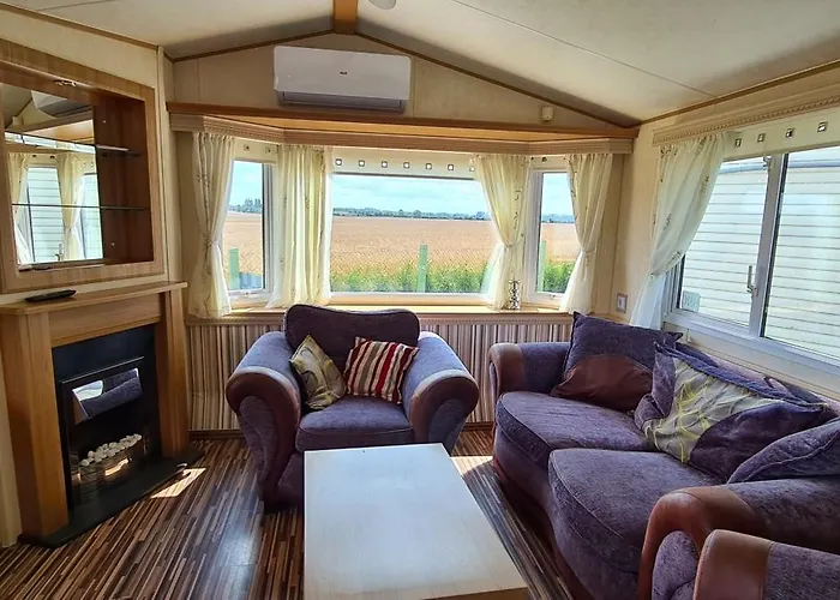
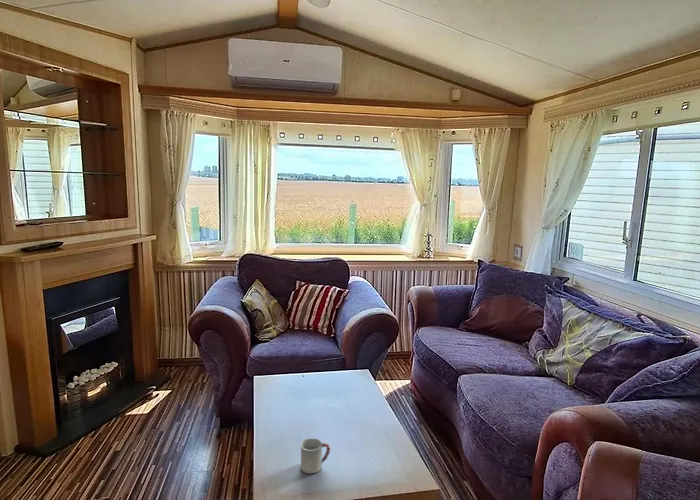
+ cup (315, 454)
